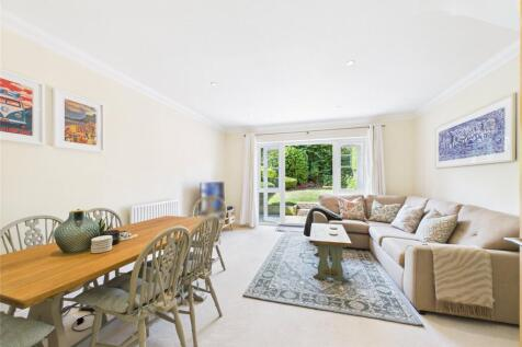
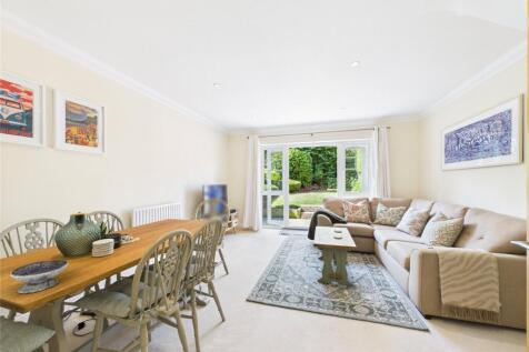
+ bowl (41, 275)
